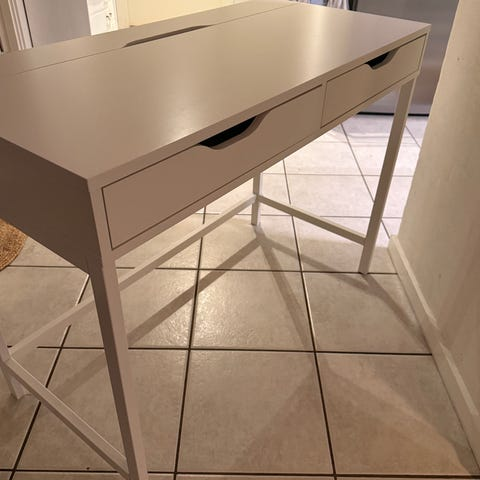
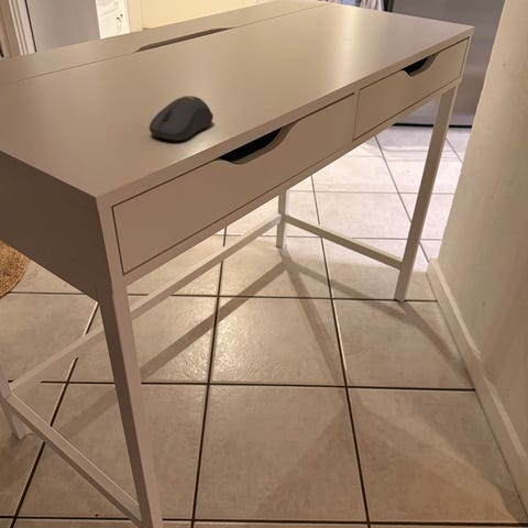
+ computer mouse (182, 114)
